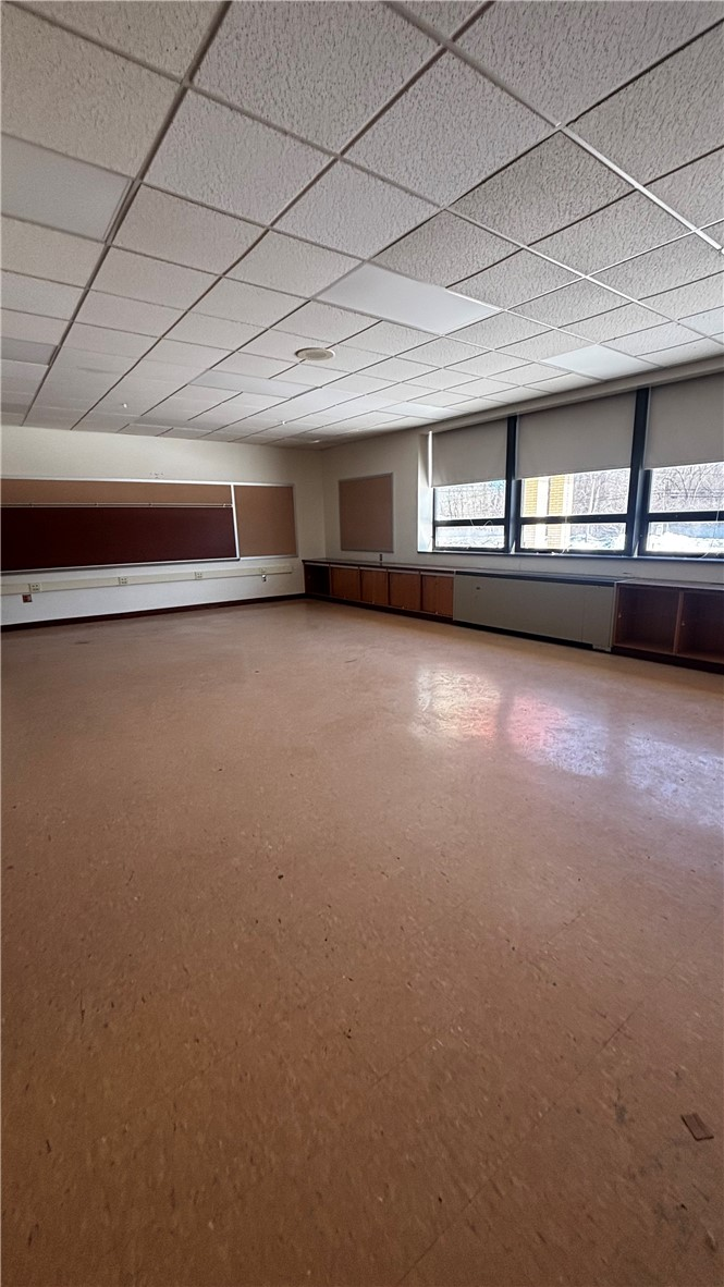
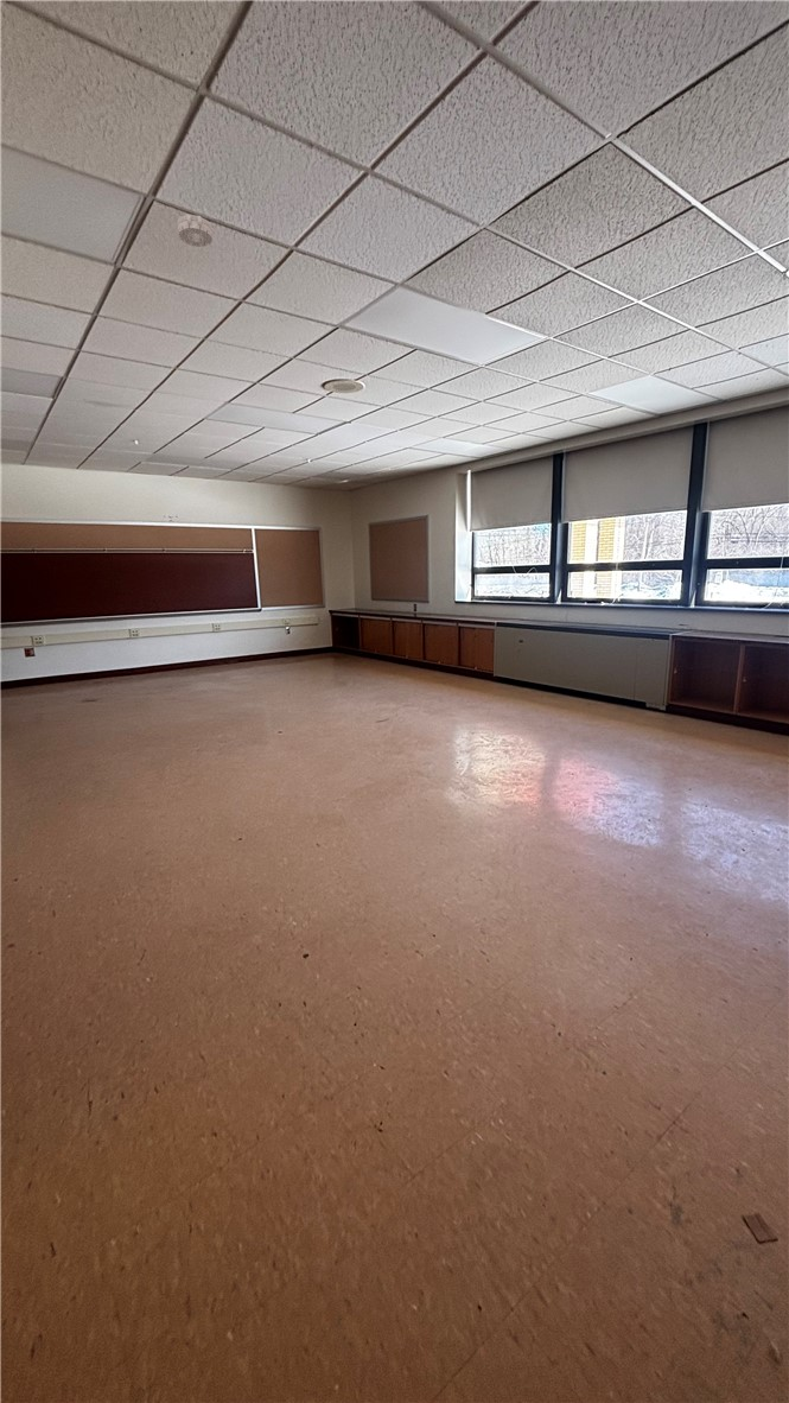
+ smoke detector (195, 229)
